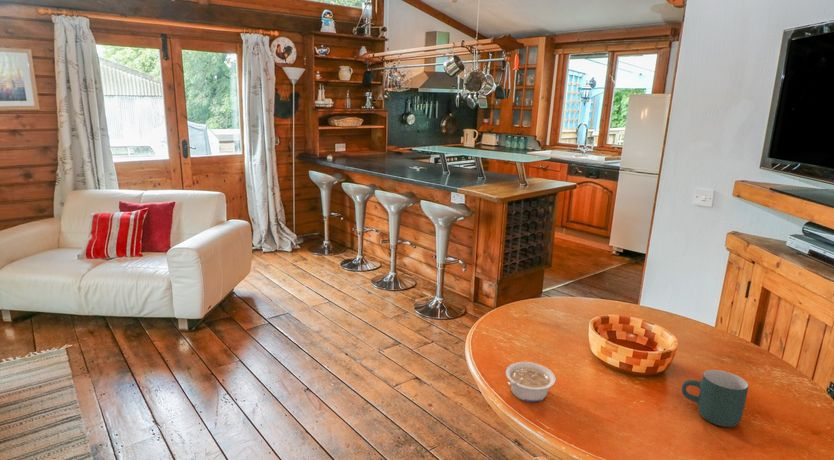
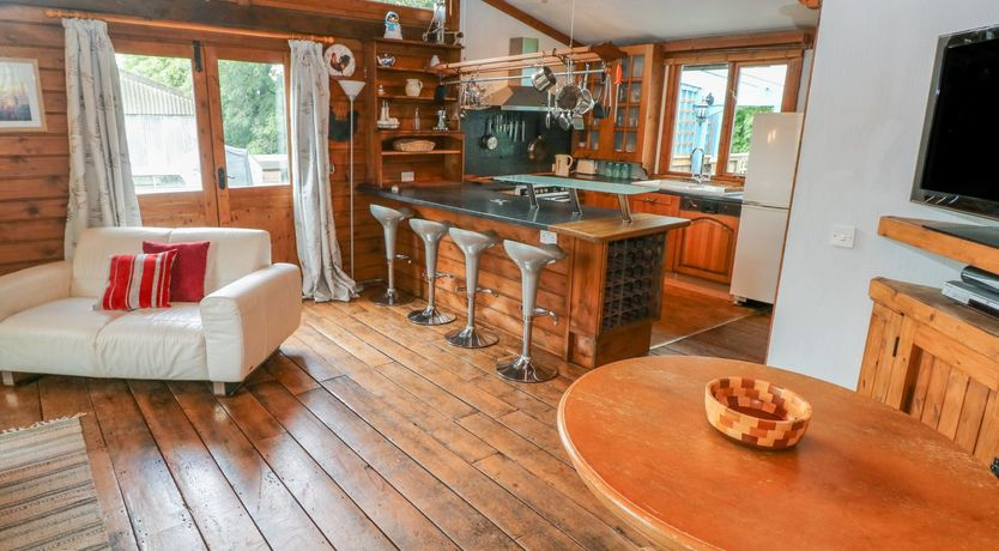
- mug (714, 397)
- legume (529, 382)
